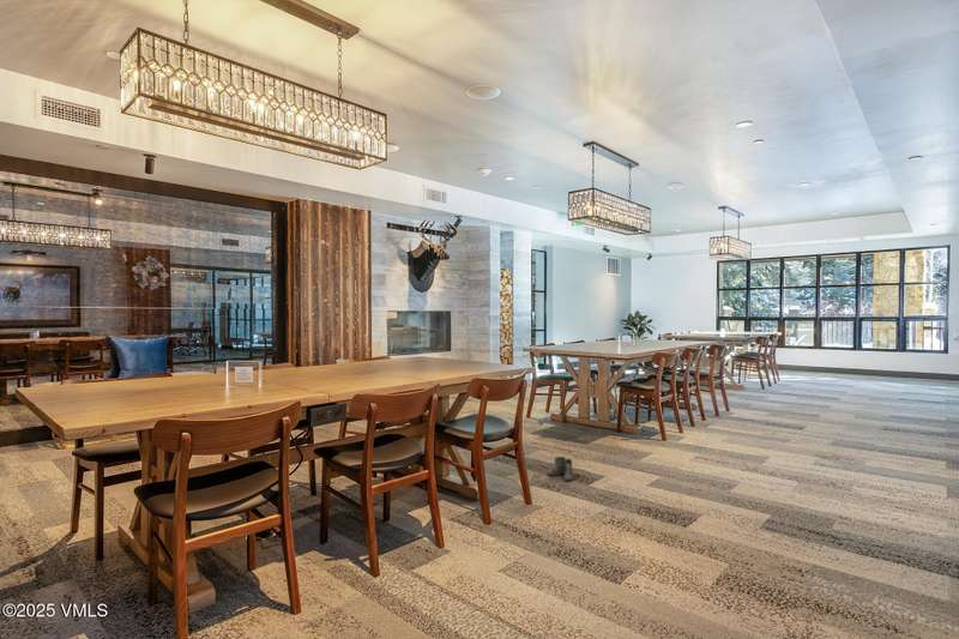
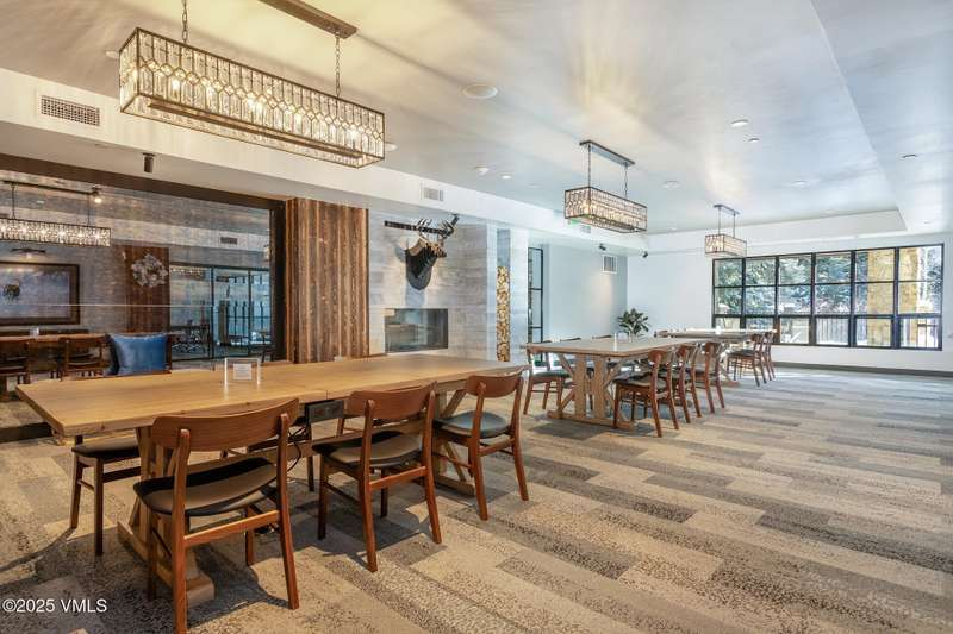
- boots (561, 468)
